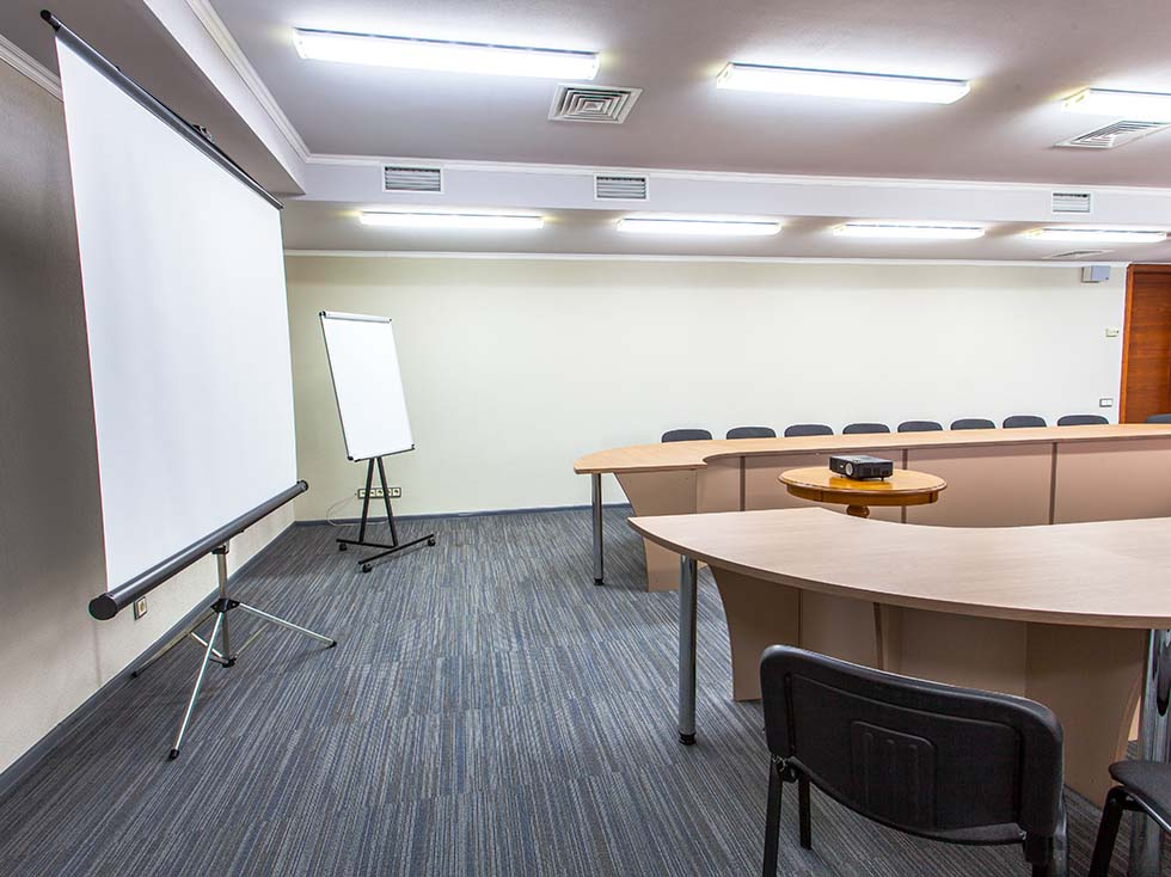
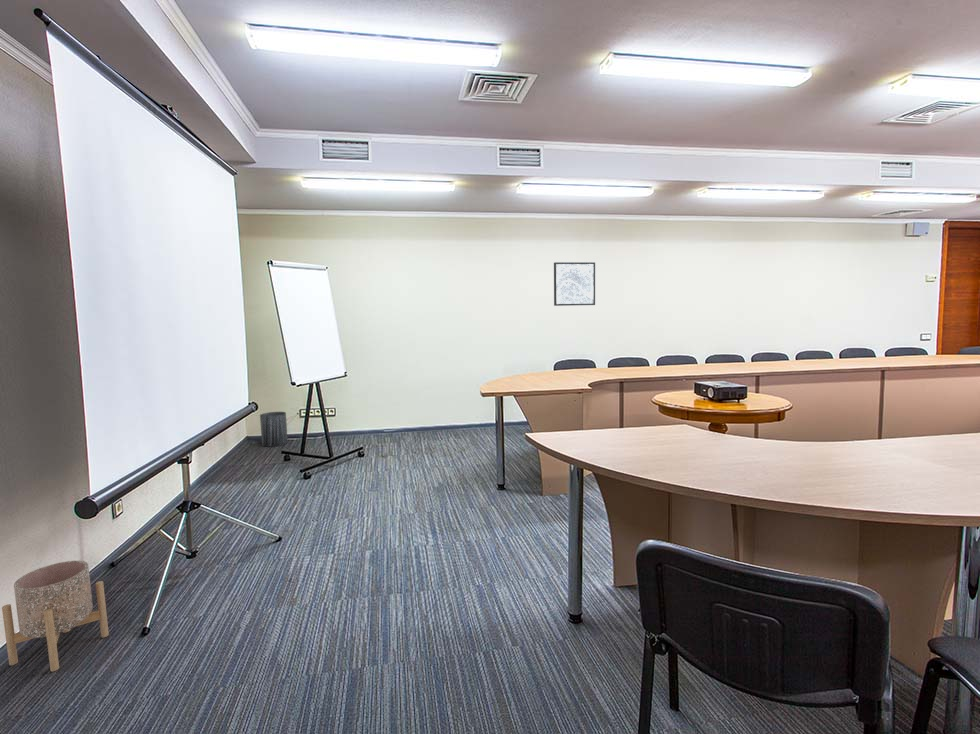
+ wall art (574, 284)
+ planter (56, 612)
+ trash can (274, 428)
